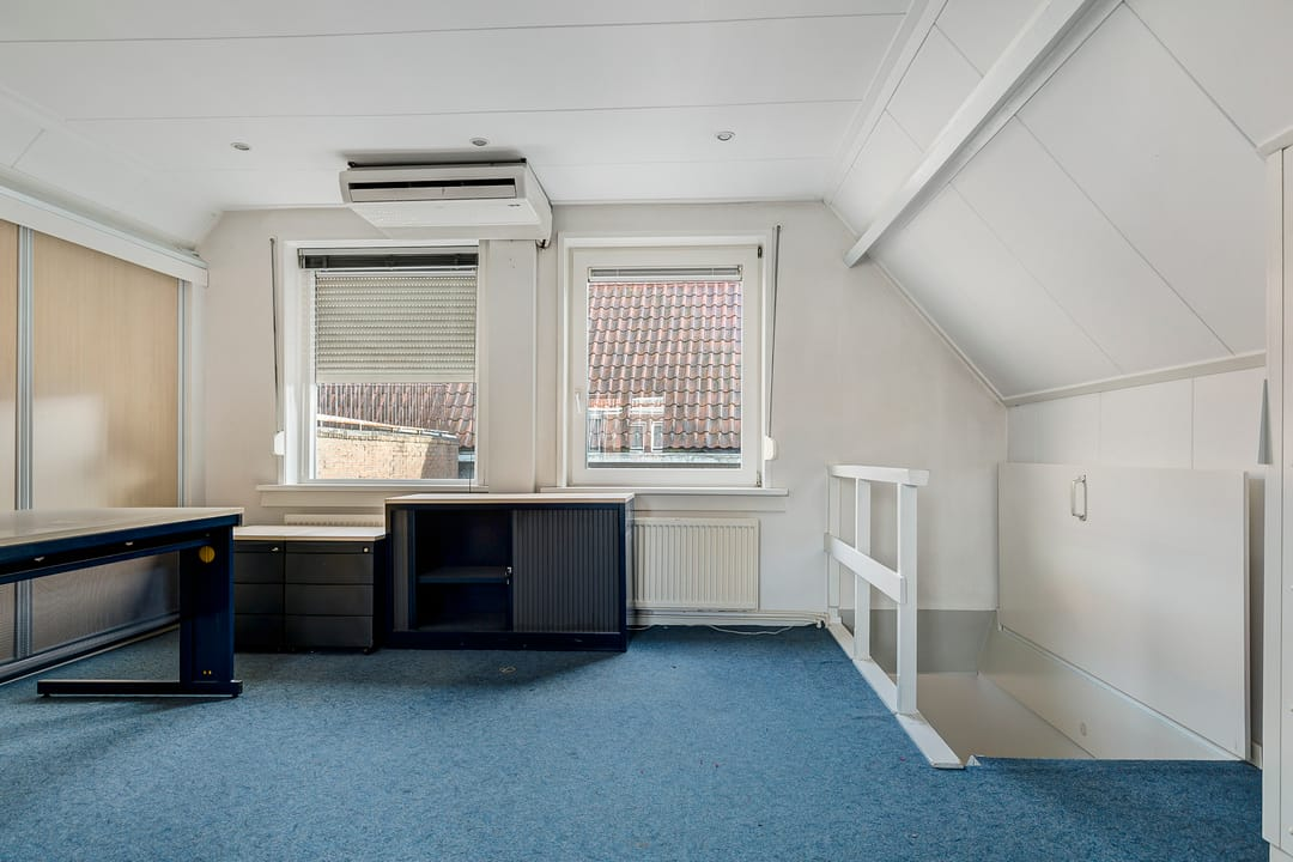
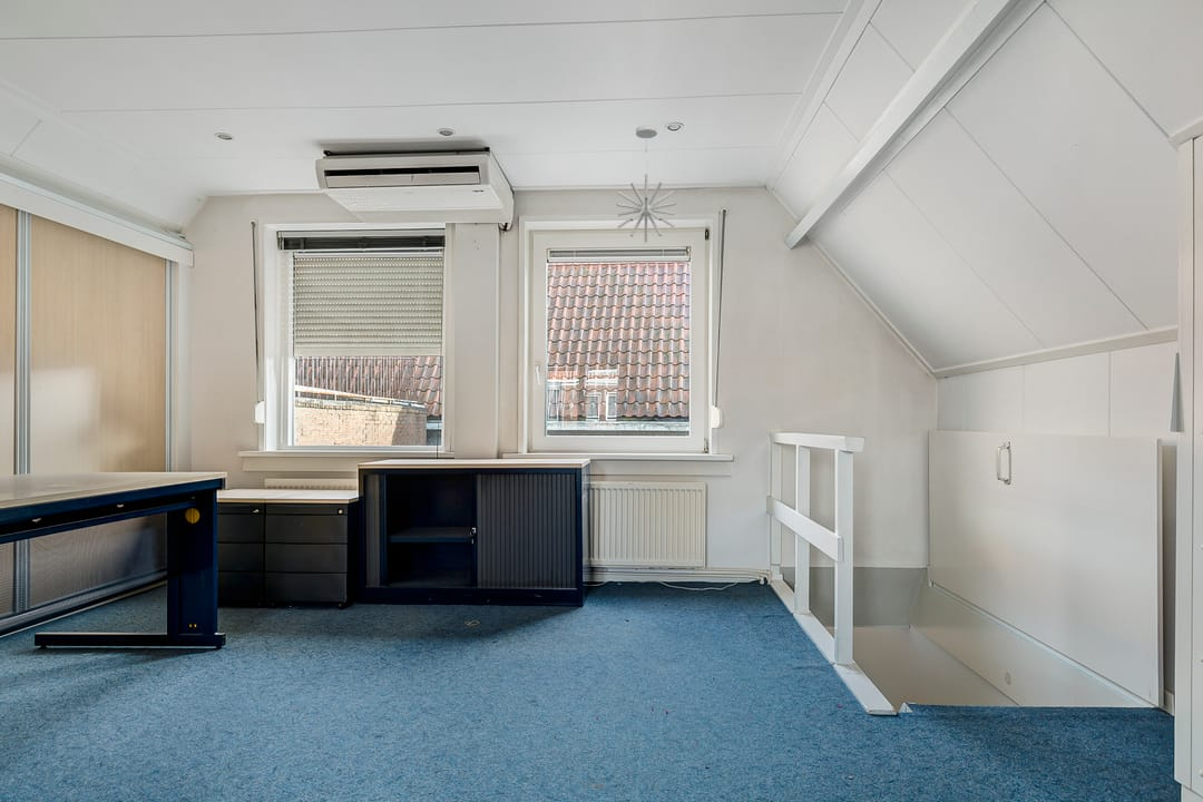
+ pendant light (646, 184)
